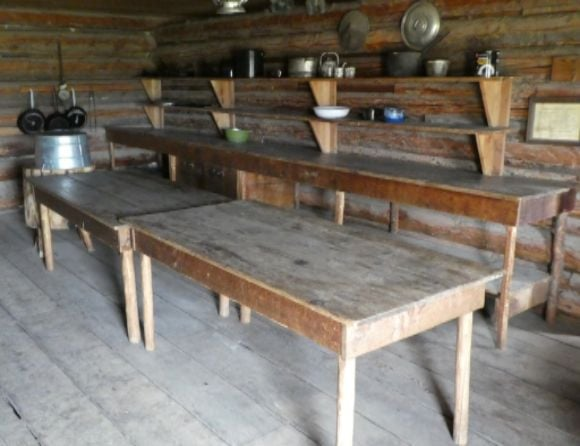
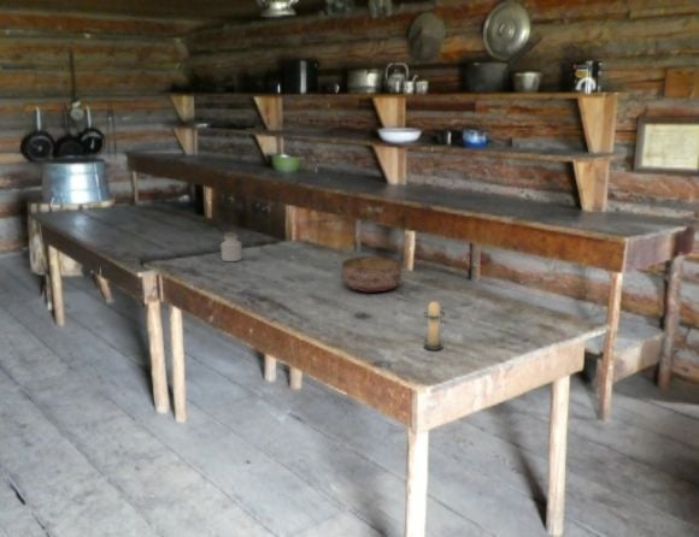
+ bowl (371, 275)
+ jar (230, 246)
+ candle (433, 323)
